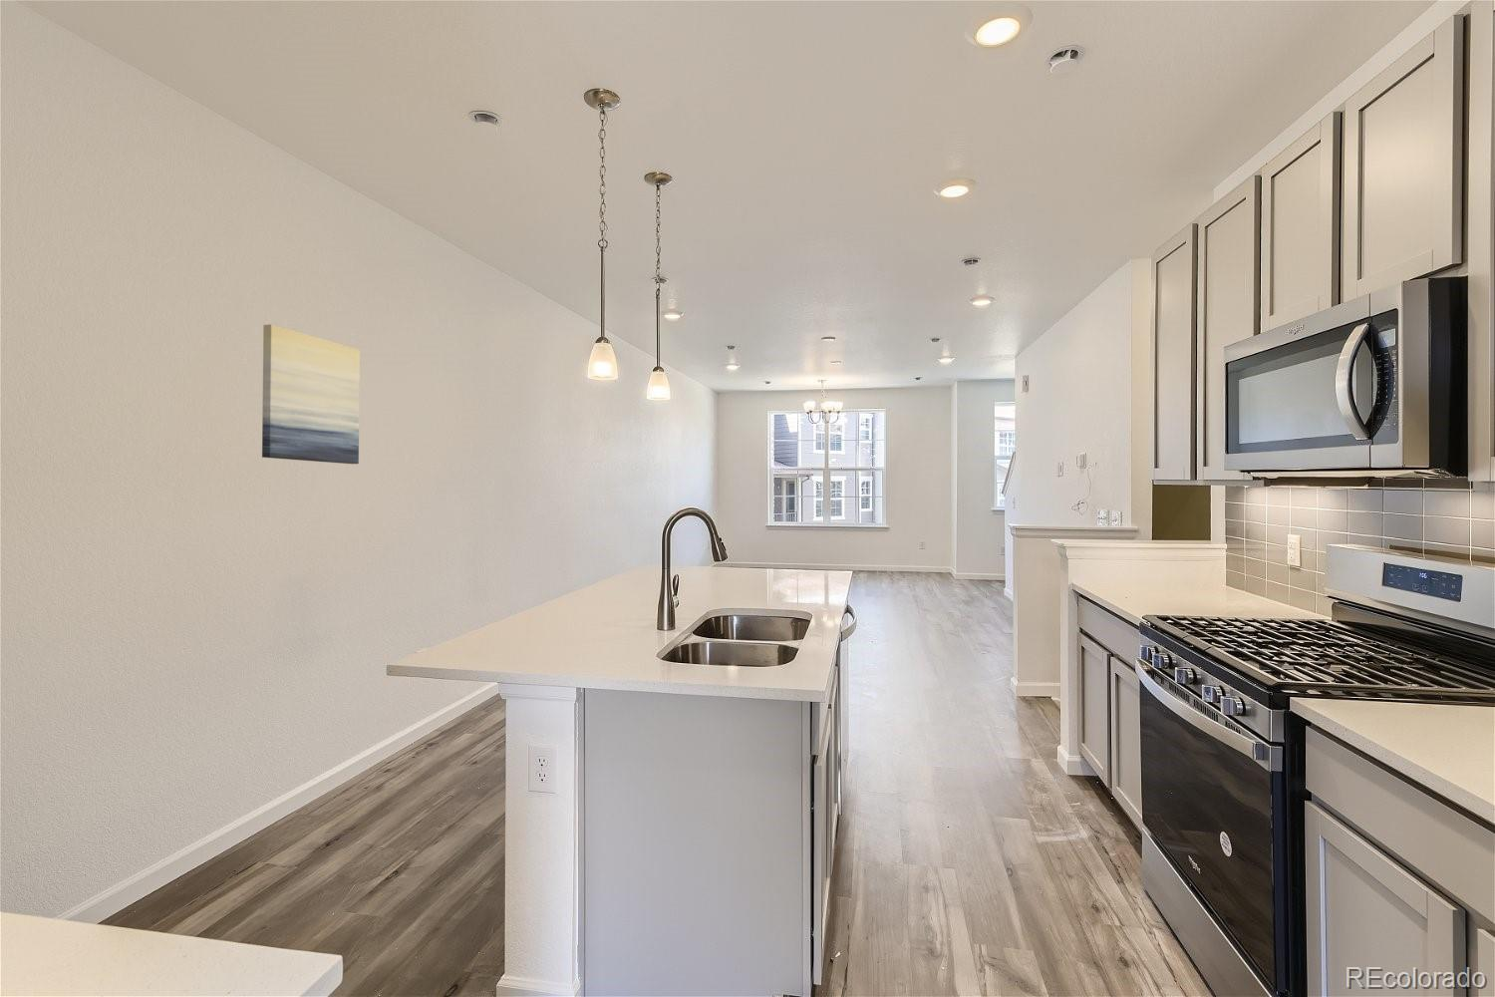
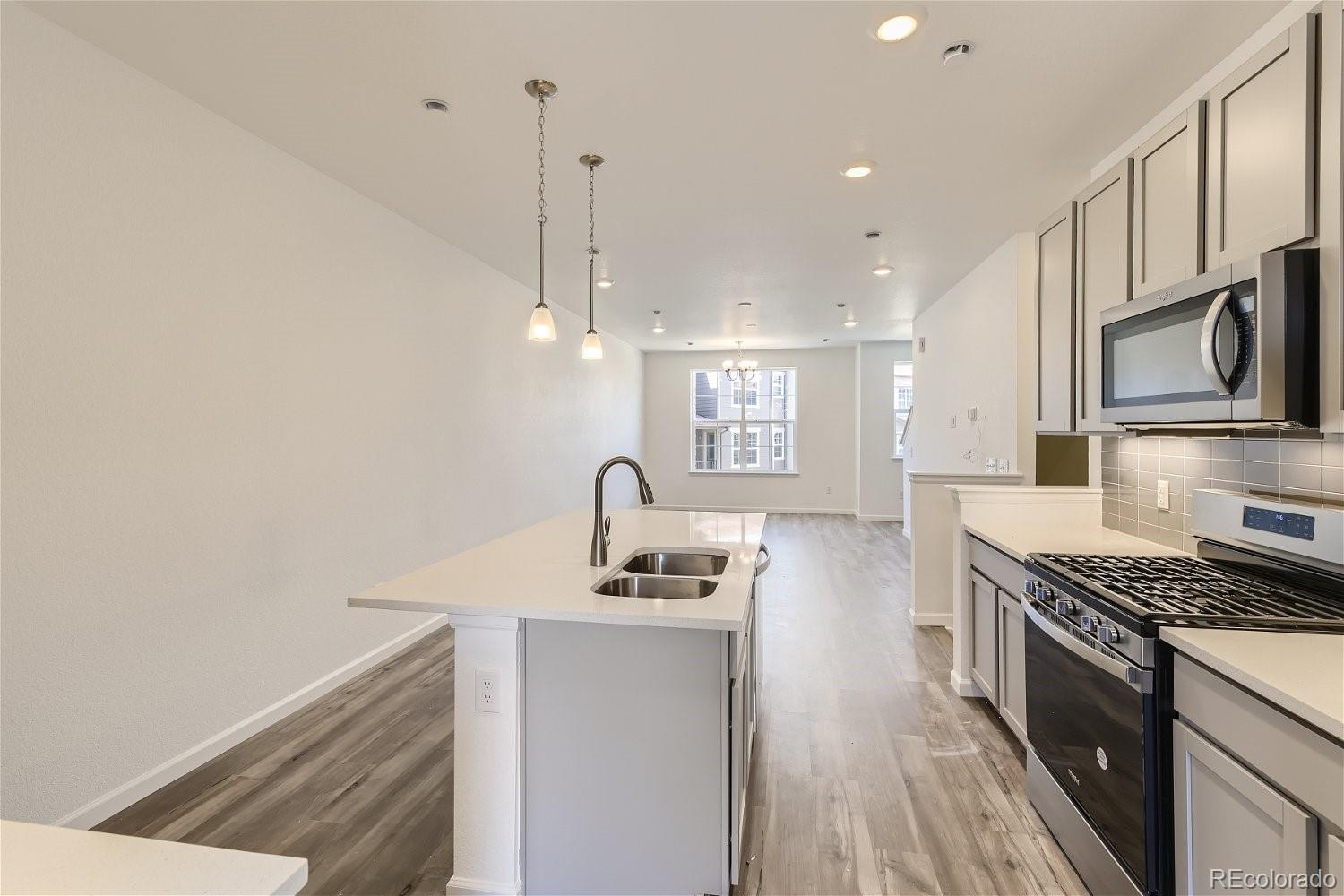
- wall art (314, 398)
